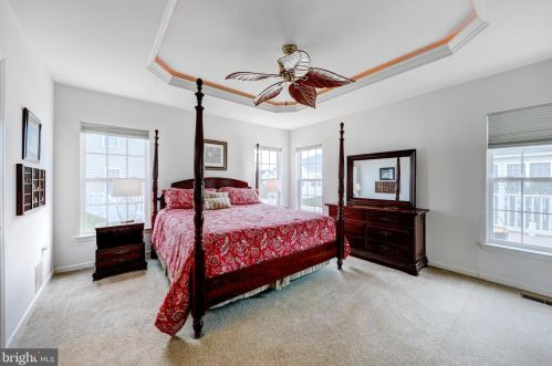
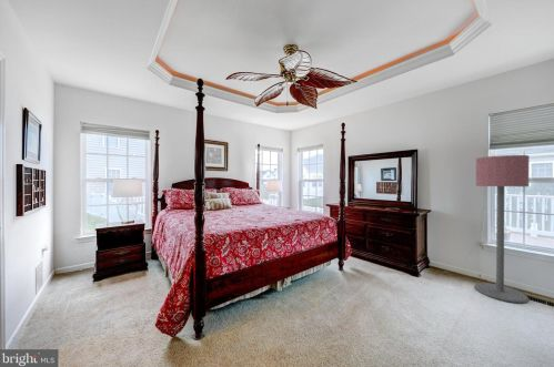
+ floor lamp (500, 225)
